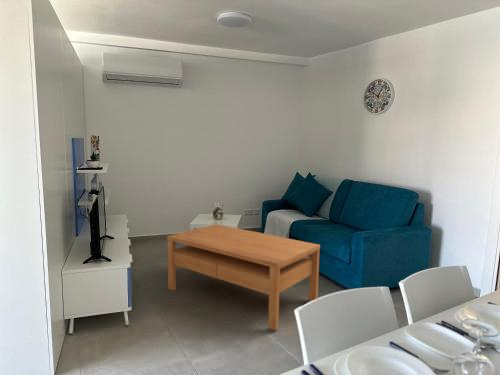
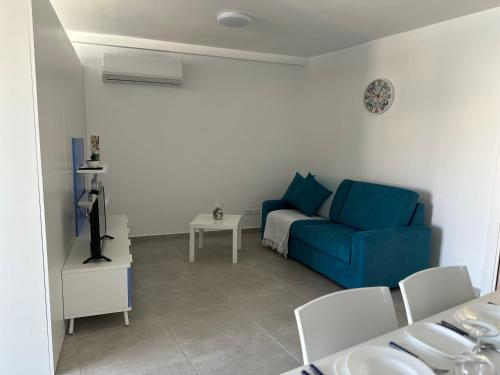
- coffee table (240, 268)
